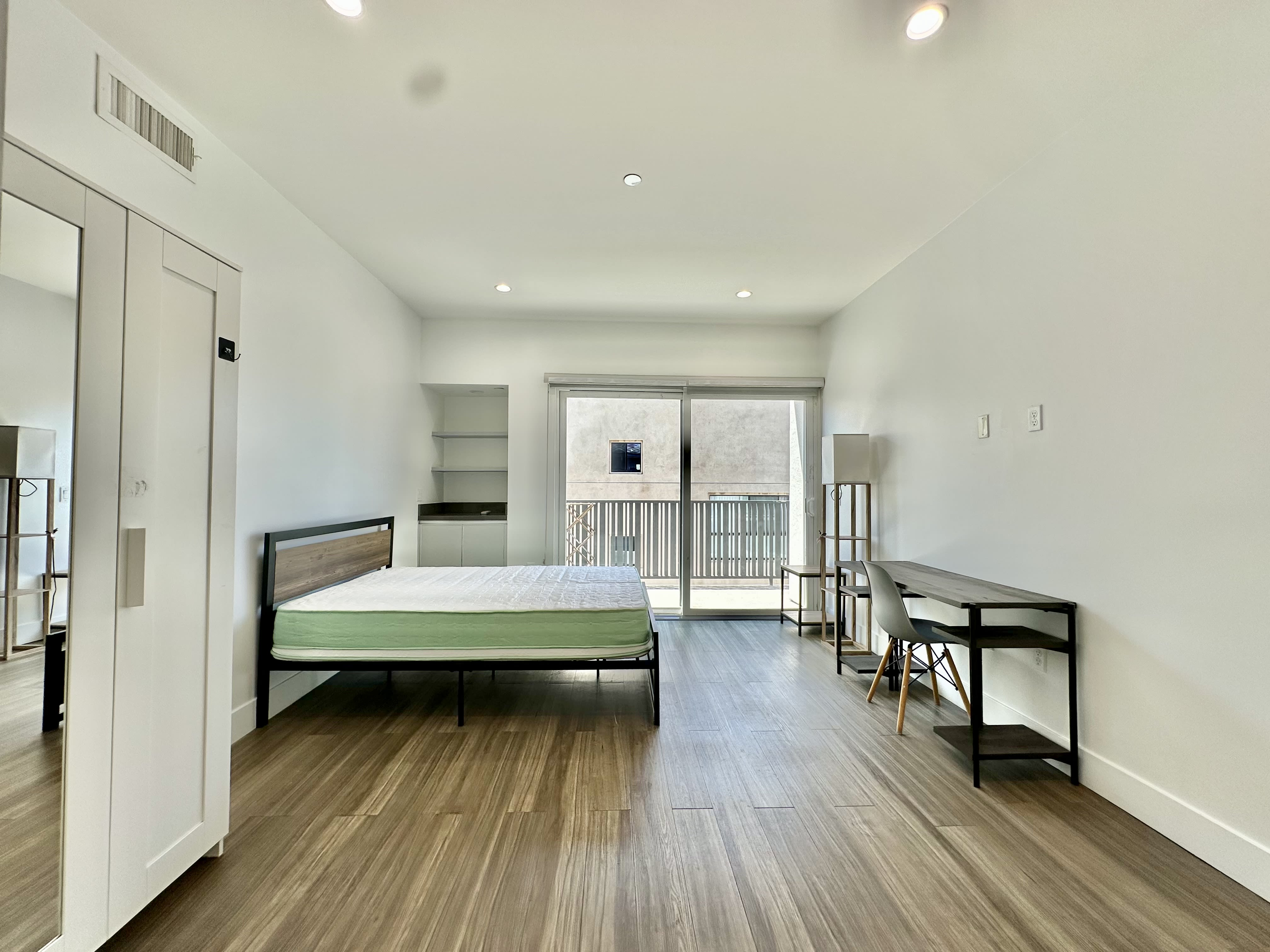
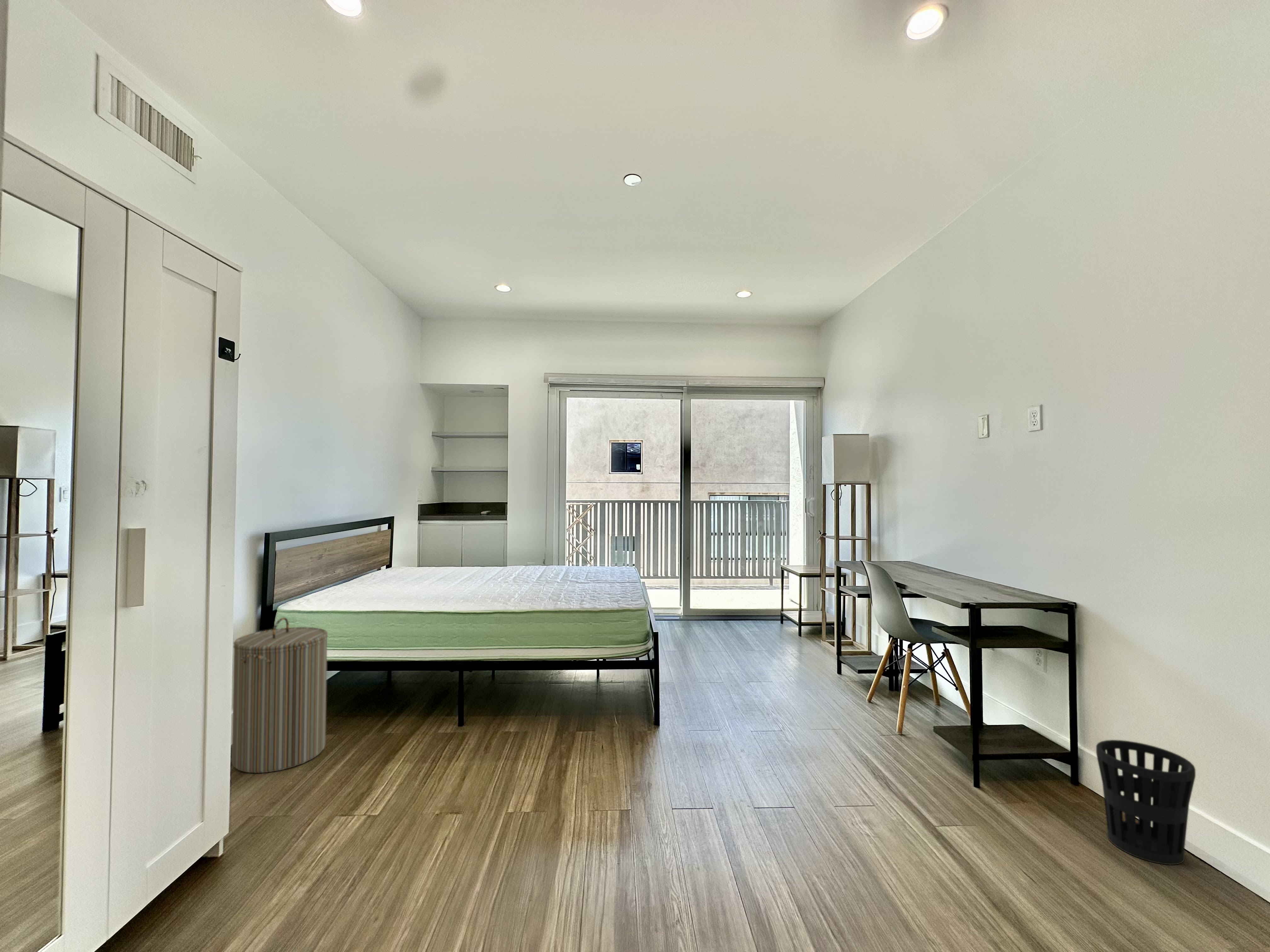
+ wastebasket (1144, 801)
+ laundry hamper (282, 686)
